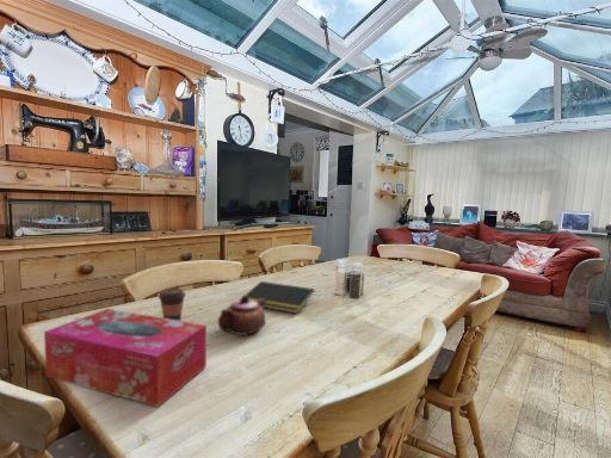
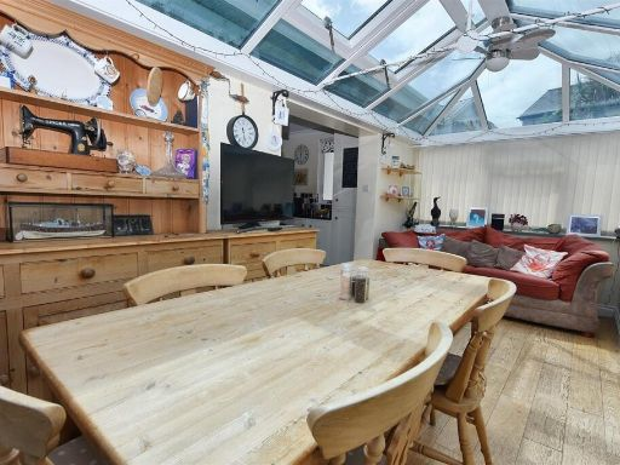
- tissue box (129, 349)
- notepad (277, 296)
- teapot (242, 311)
- coffee cup (172, 307)
